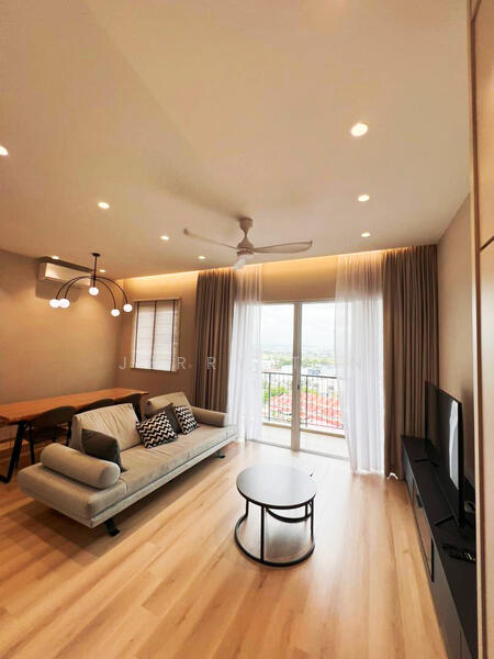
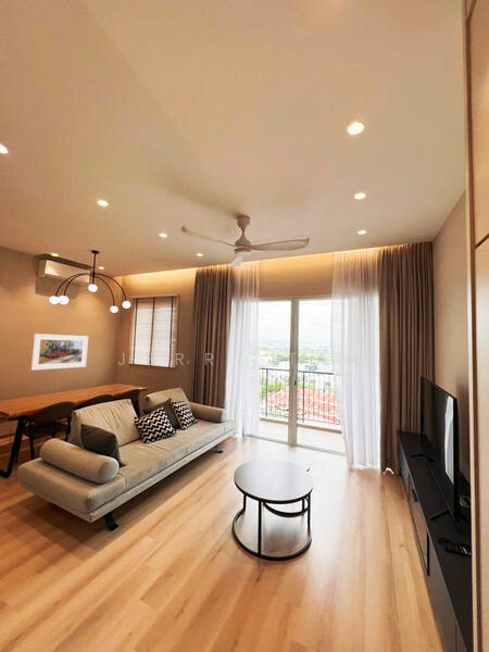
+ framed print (62, 351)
